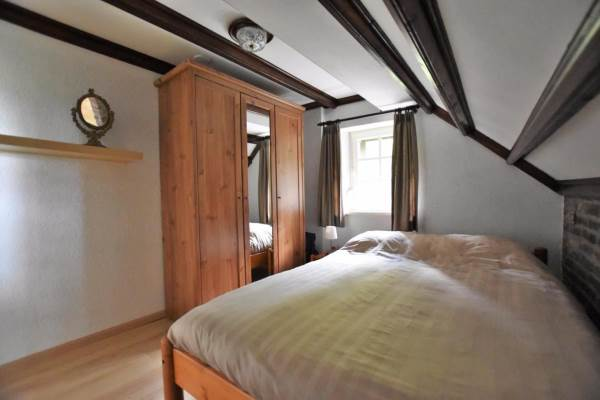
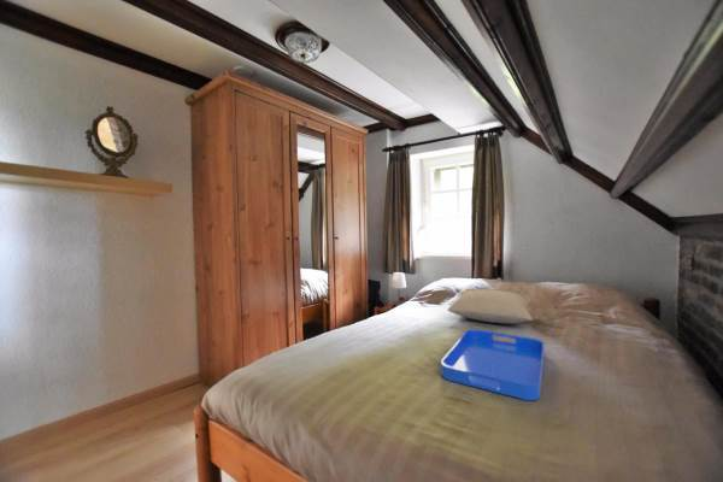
+ serving tray (495, 357)
+ pillow (490, 304)
